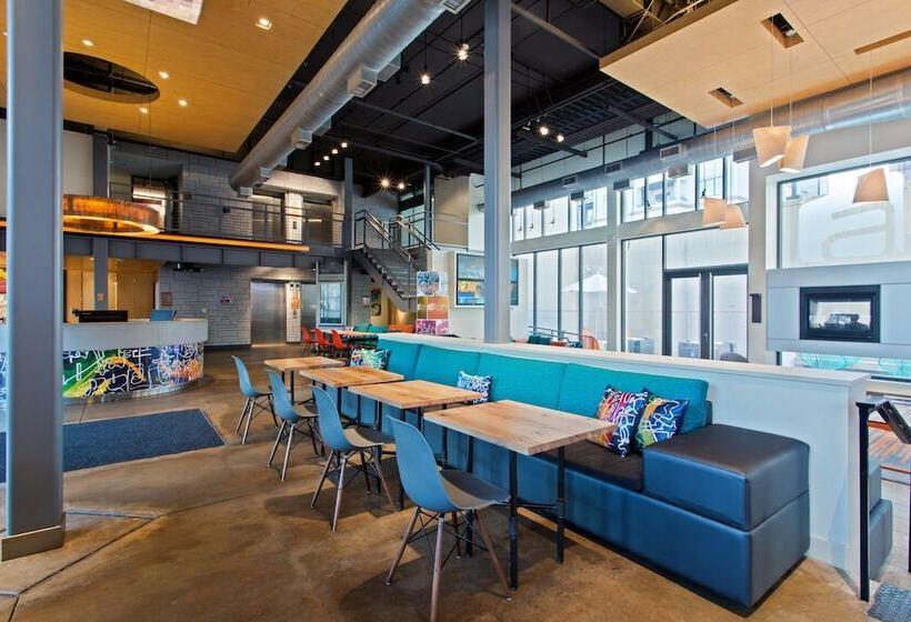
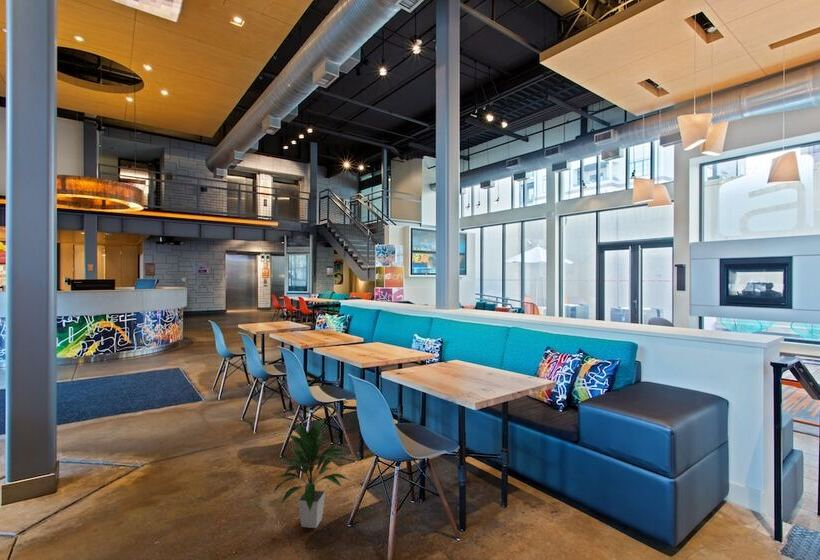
+ indoor plant (309, 470)
